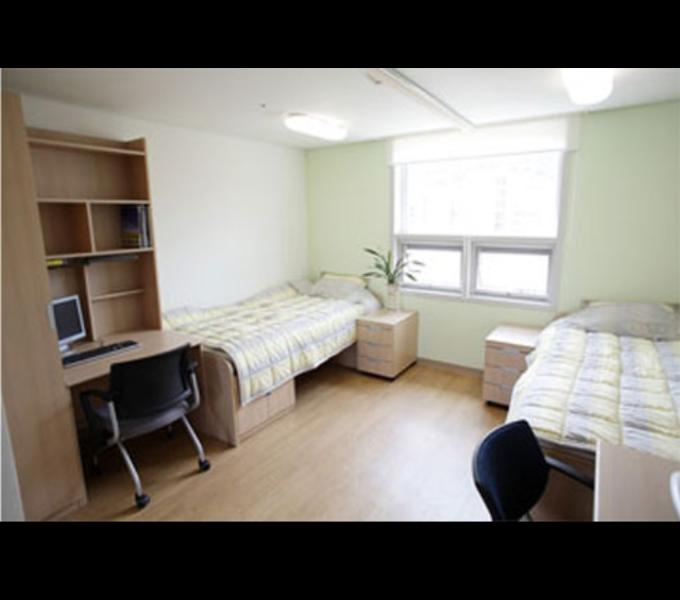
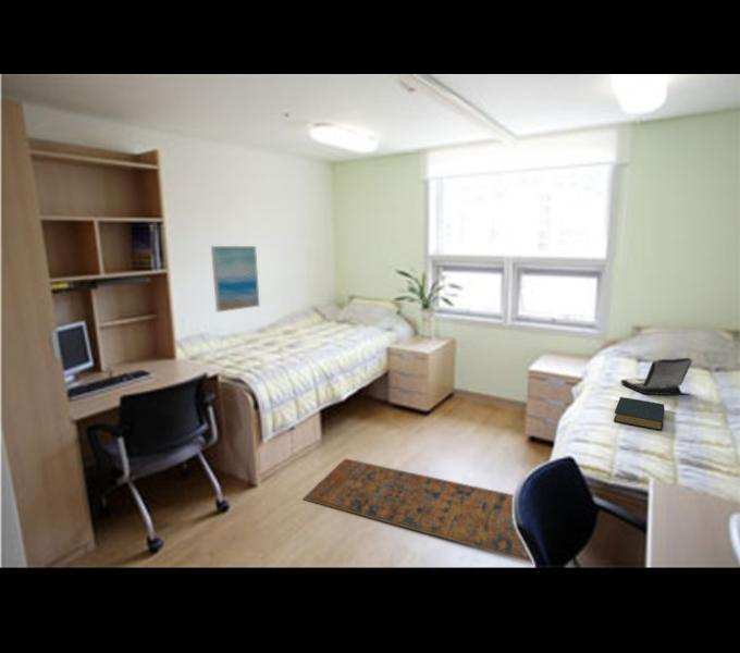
+ laptop (656, 372)
+ wall art (236, 278)
+ hardback book (639, 412)
+ rug (458, 508)
